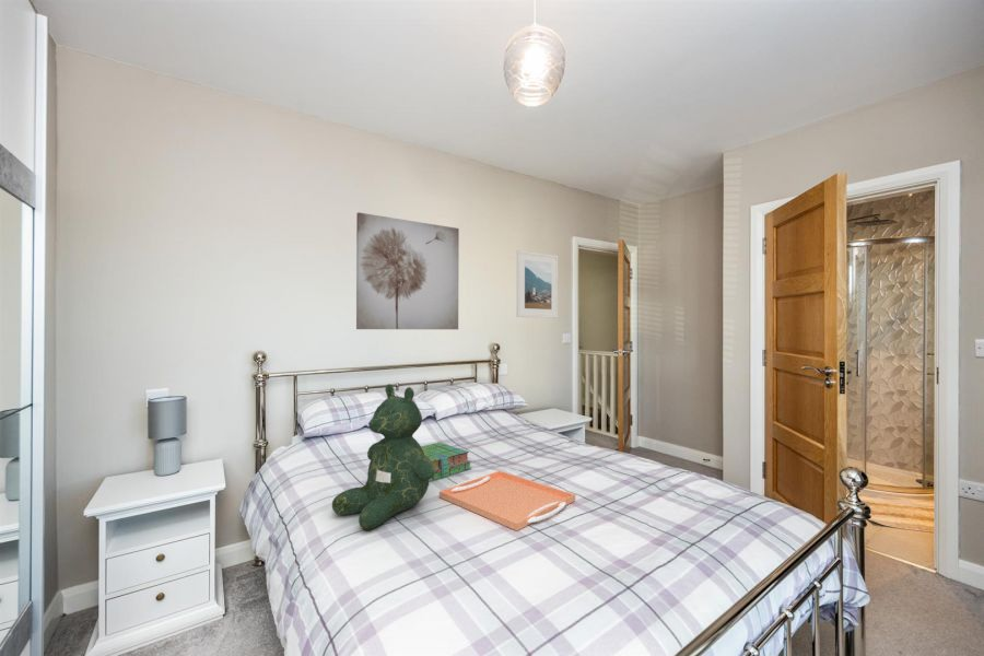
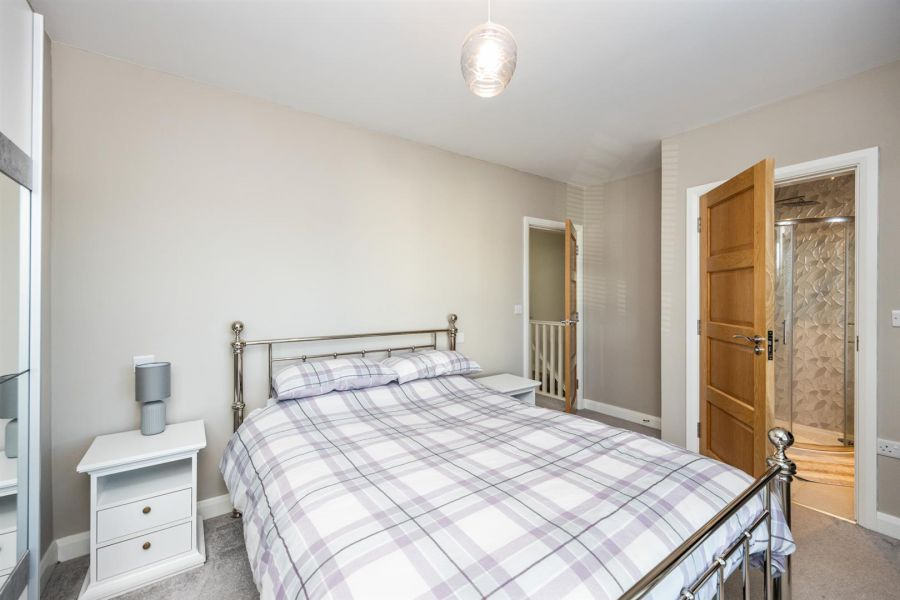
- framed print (538, 284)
- wall art (411, 274)
- teddy bear (383, 449)
- serving tray (506, 495)
- stack of books (430, 459)
